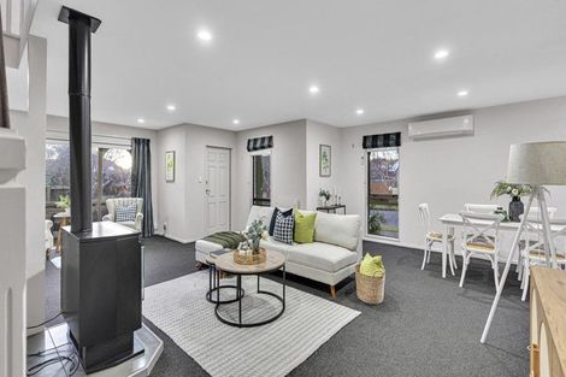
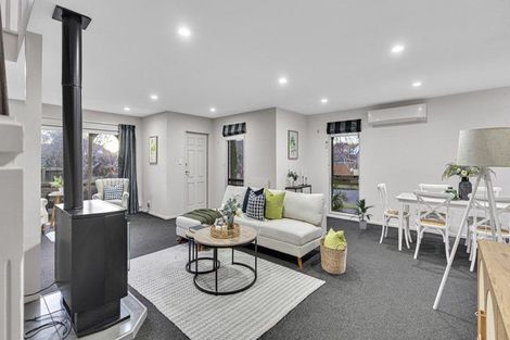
+ indoor plant (360, 213)
